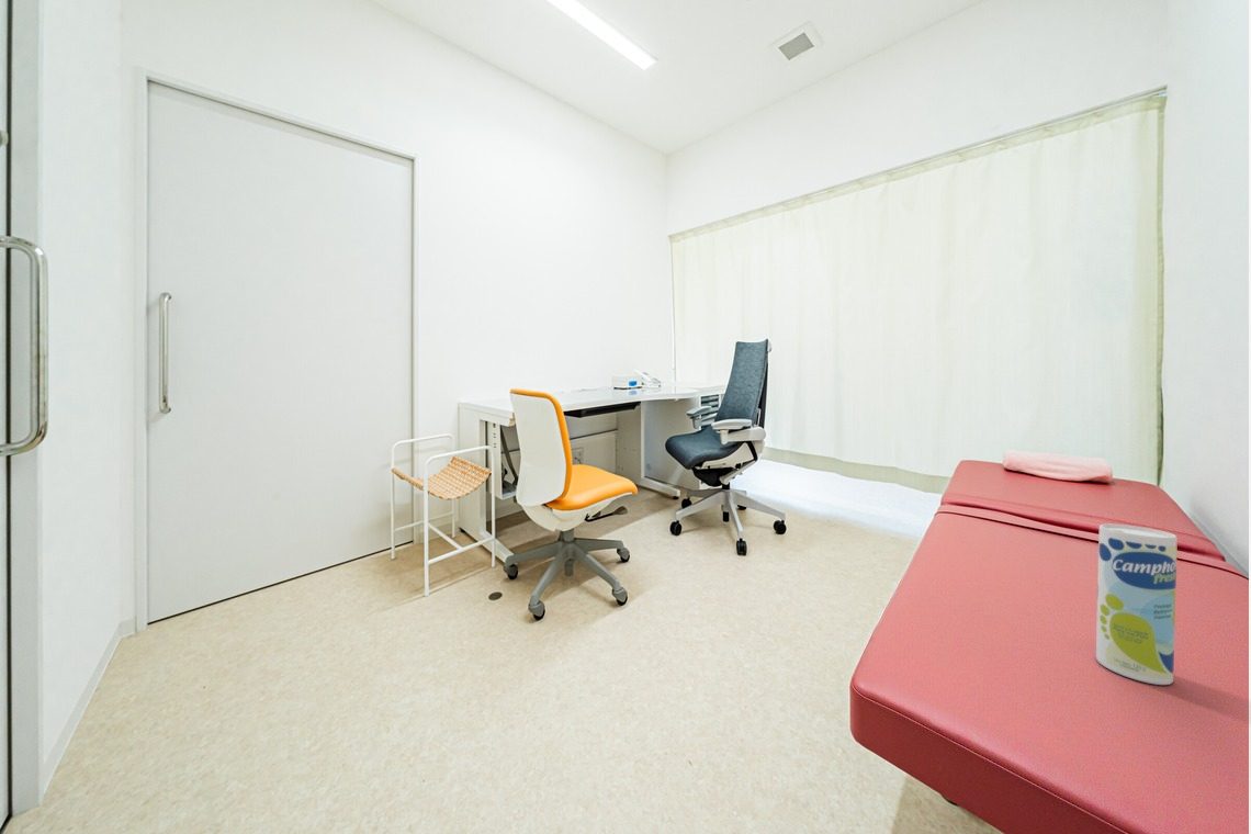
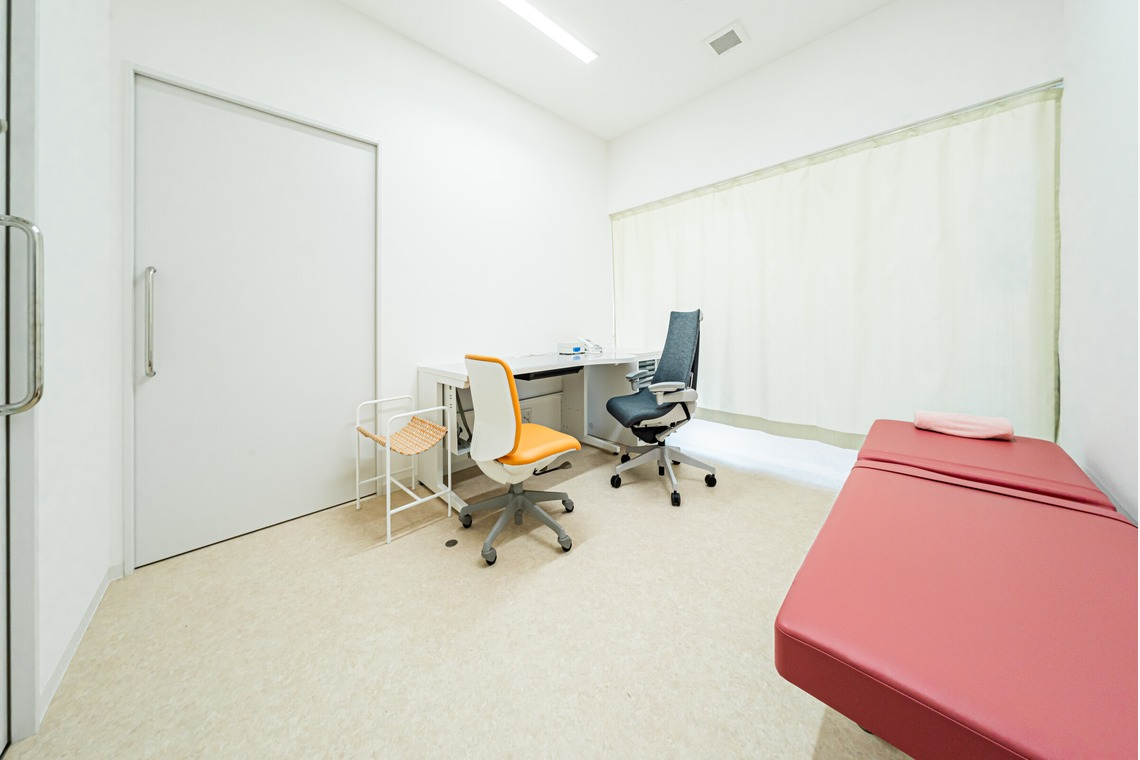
- canister (1135, 599)
